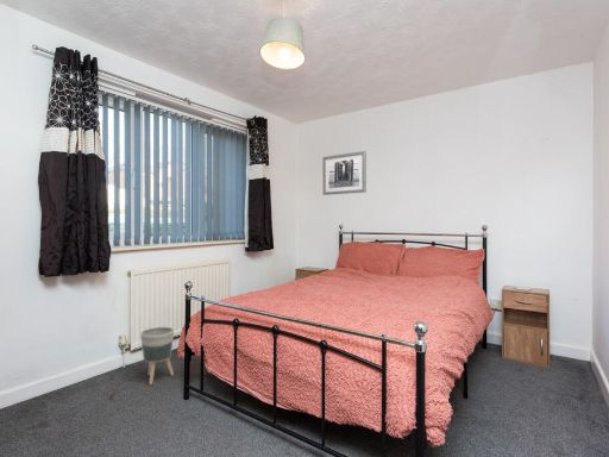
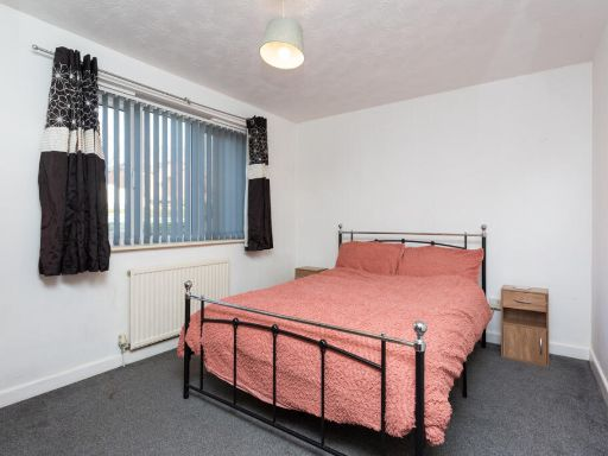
- planter (157, 353)
- wall art (343, 174)
